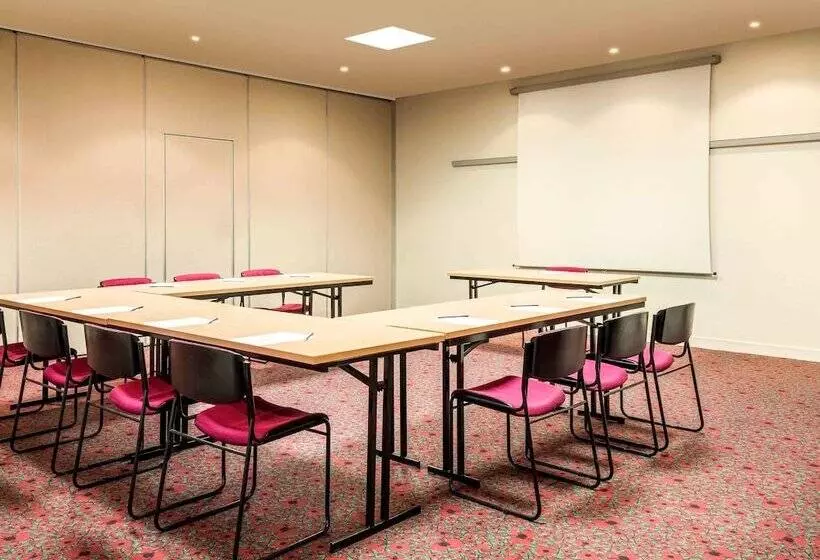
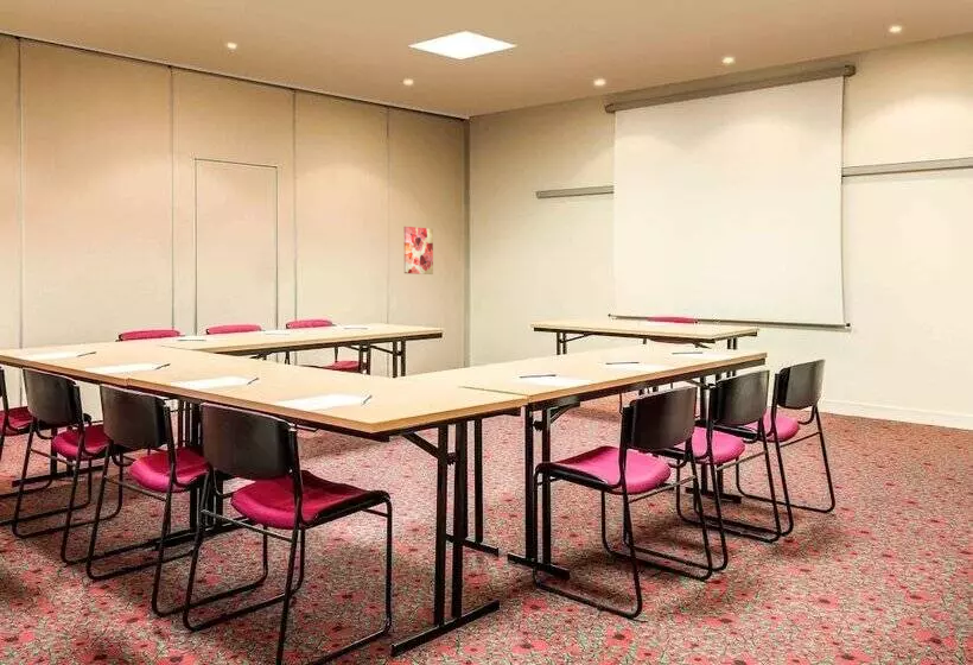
+ wall art (418, 251)
